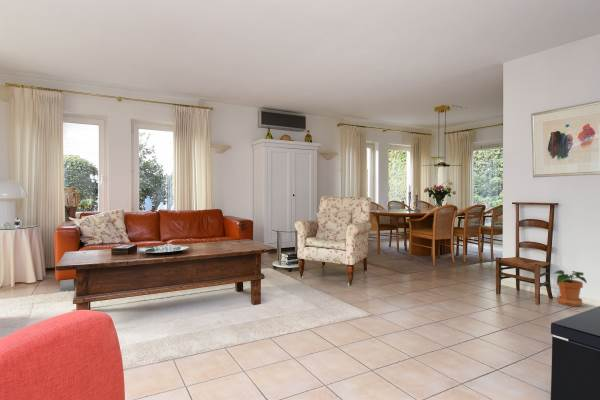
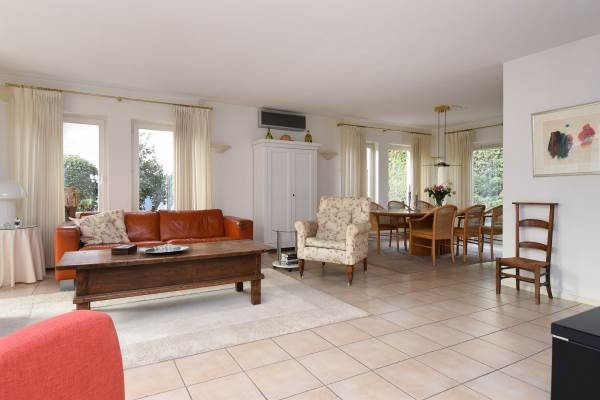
- potted plant (566, 287)
